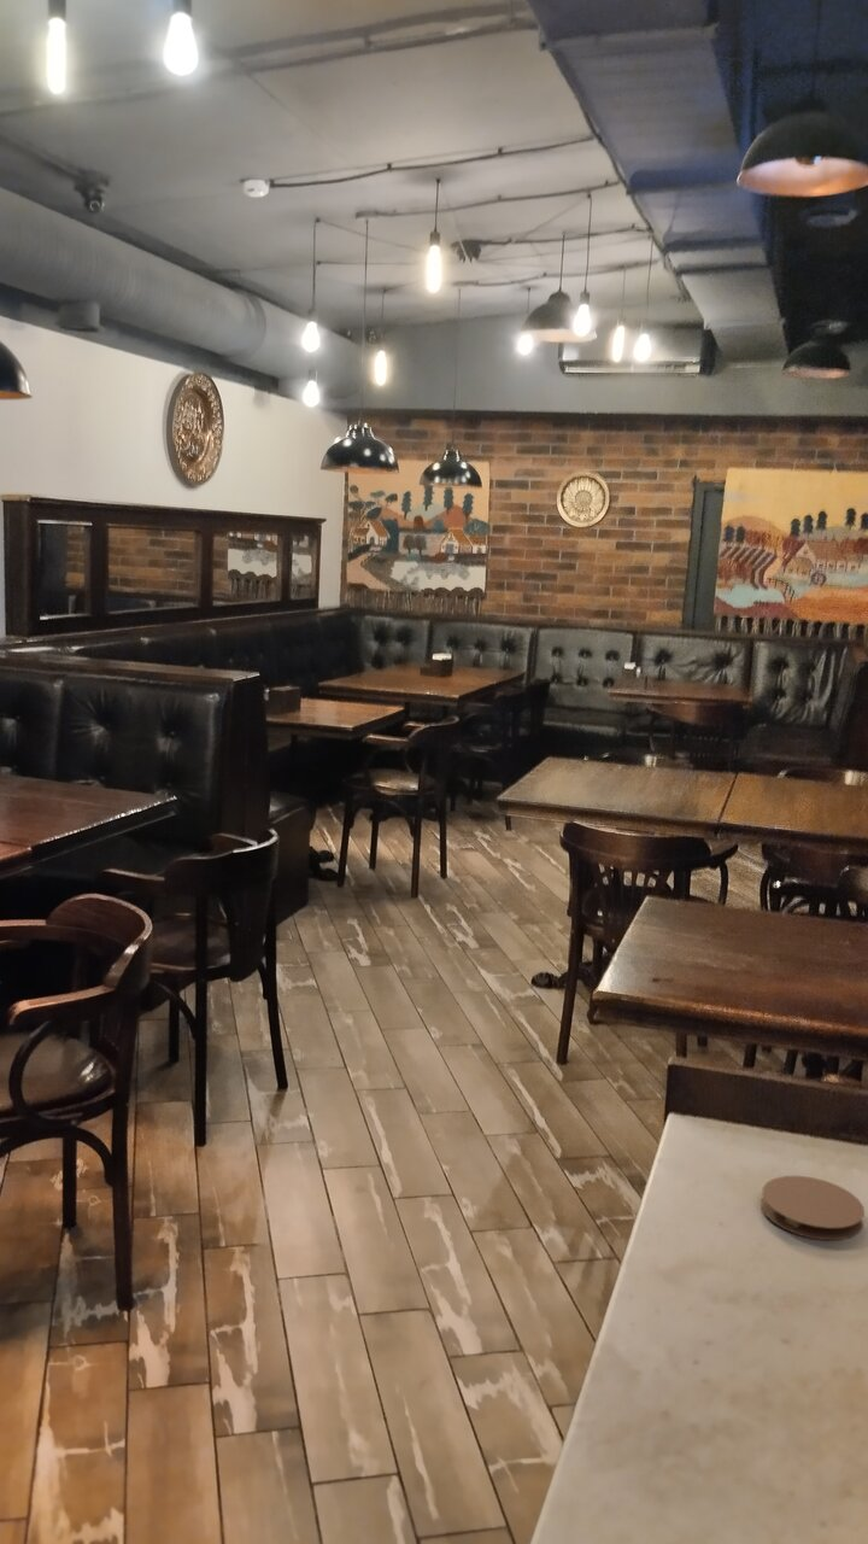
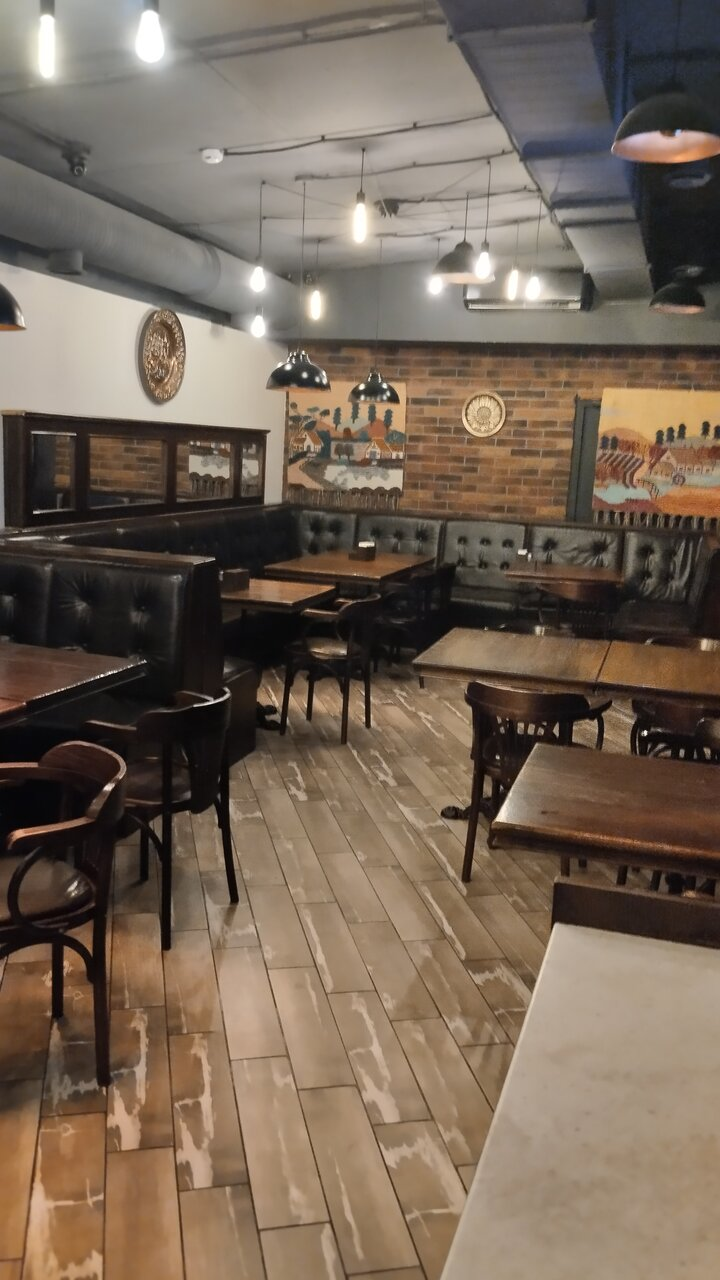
- coaster (811, 1206)
